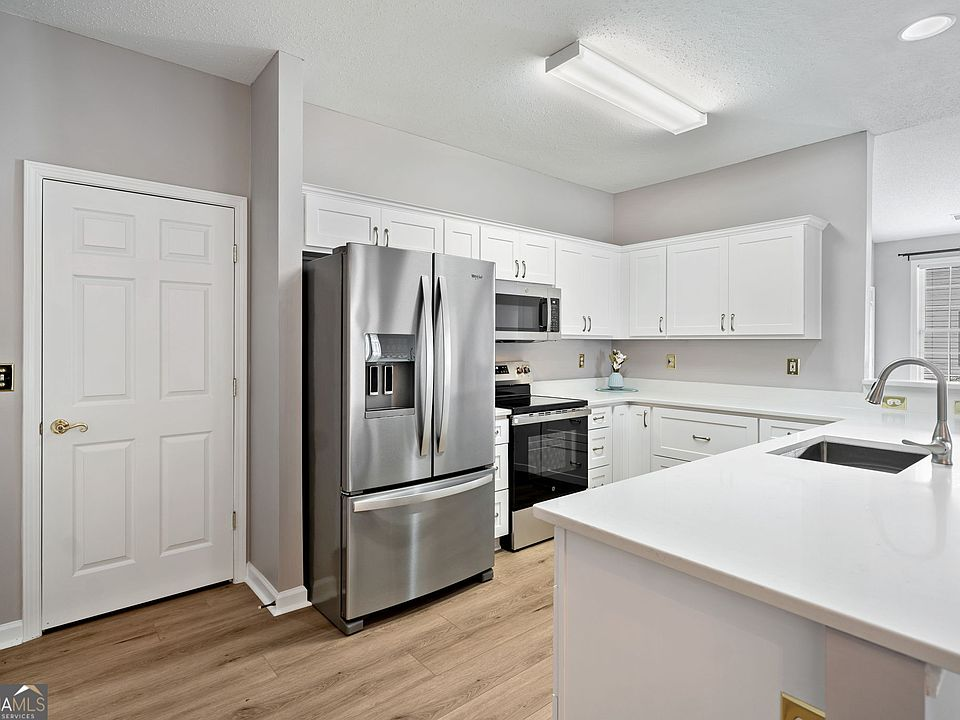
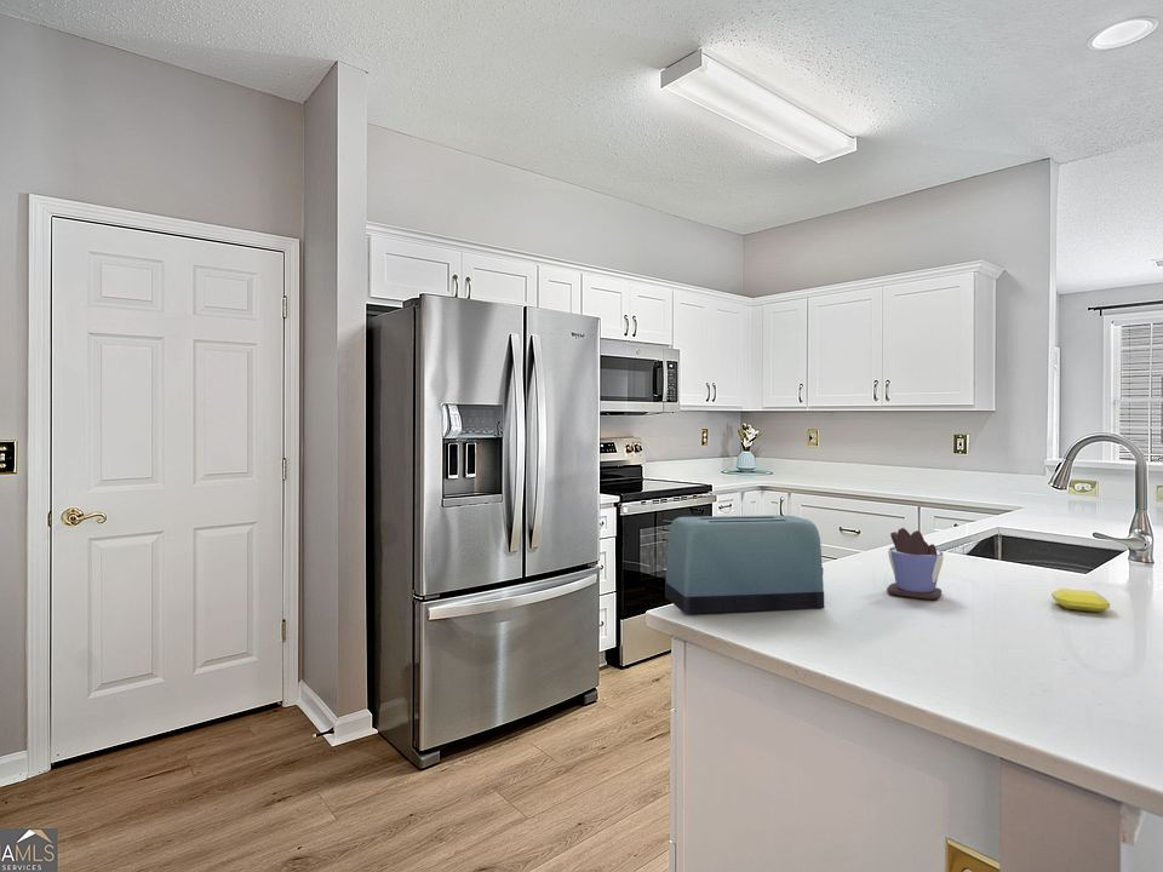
+ cup (915, 560)
+ soap bar (1079, 600)
+ toaster (744, 560)
